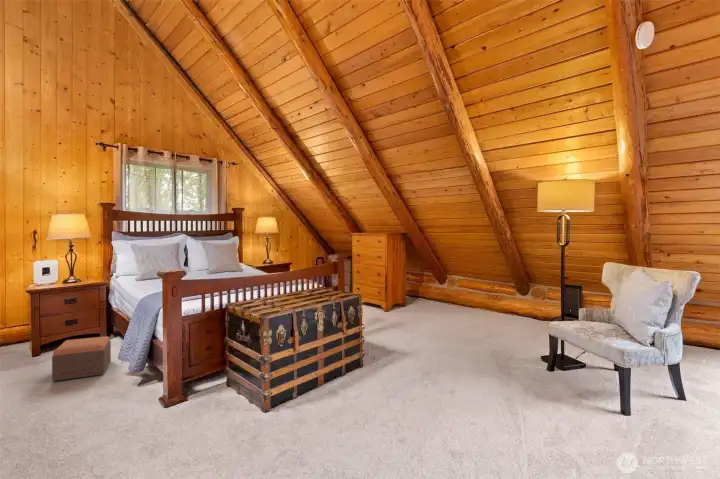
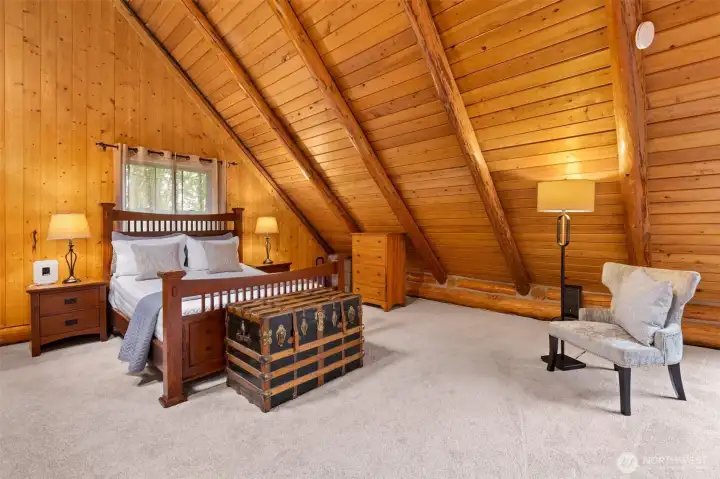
- footstool (83, 356)
